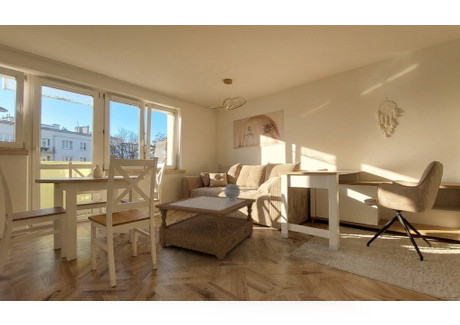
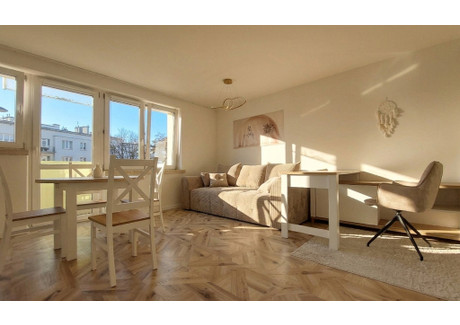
- decorative sphere (232, 191)
- coffee table (209, 221)
